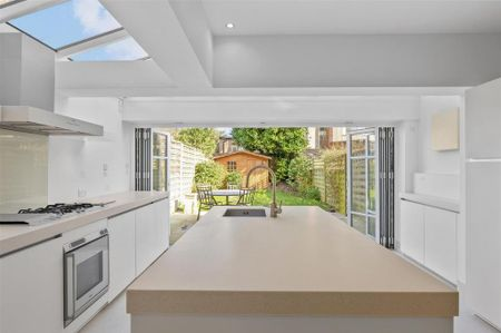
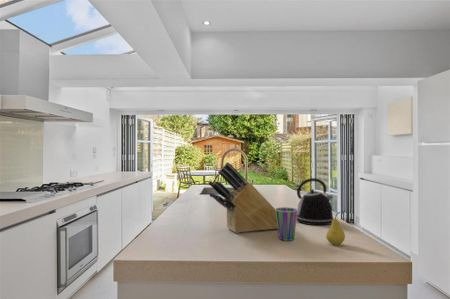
+ kettle (314, 199)
+ cup (286, 224)
+ fruit (335, 228)
+ knife block (247, 195)
